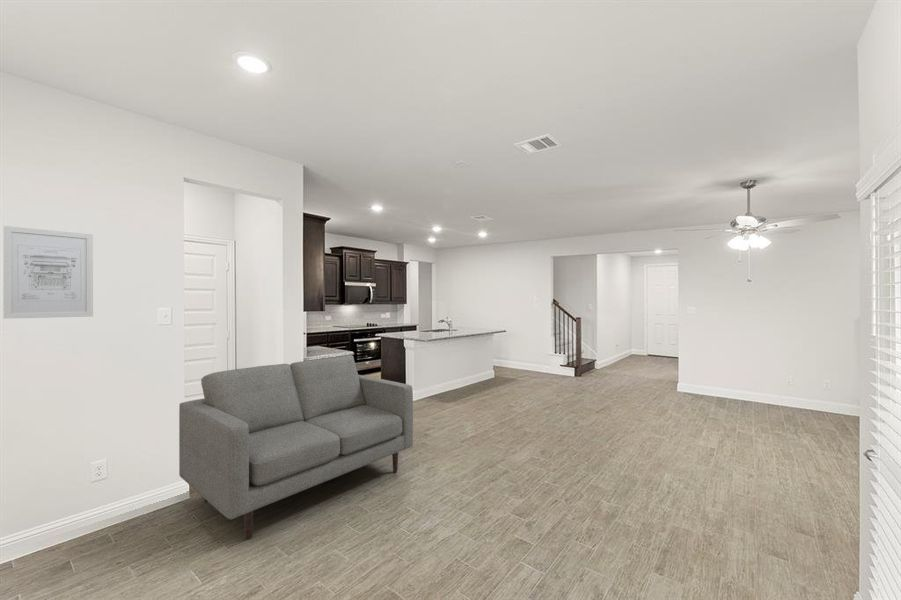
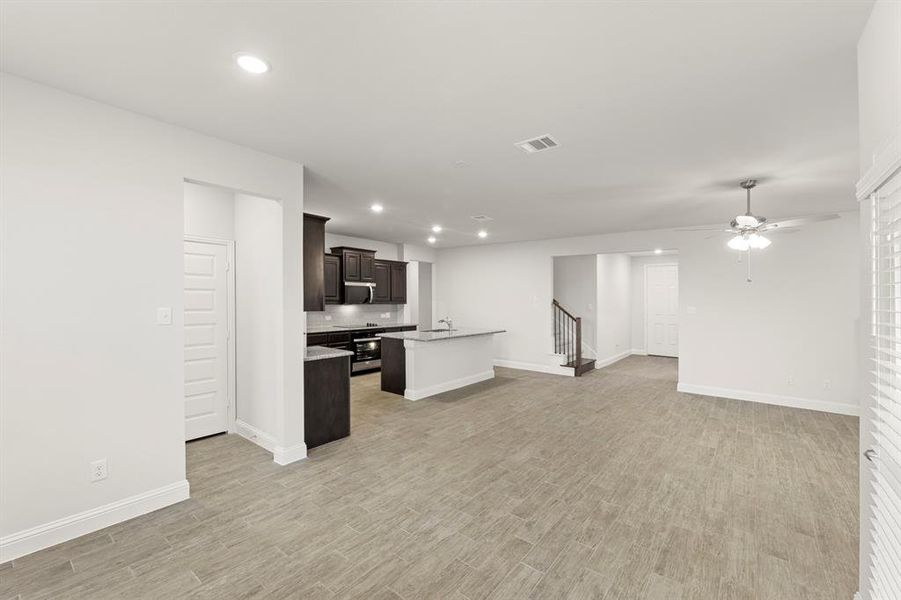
- wall art (50, 274)
- sofa (308, 425)
